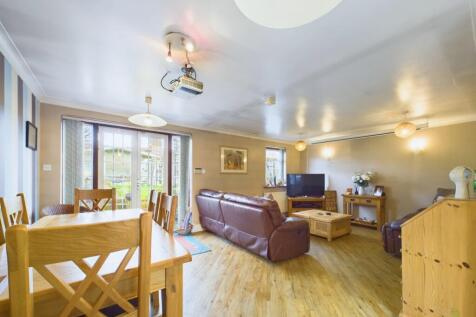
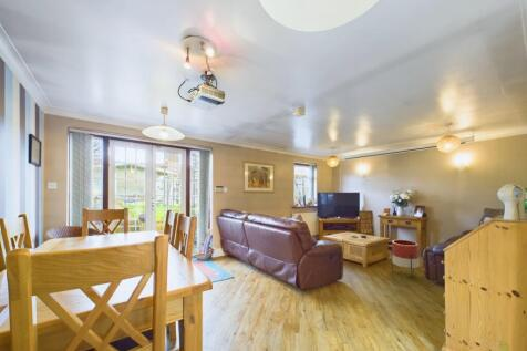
+ planter (405, 258)
